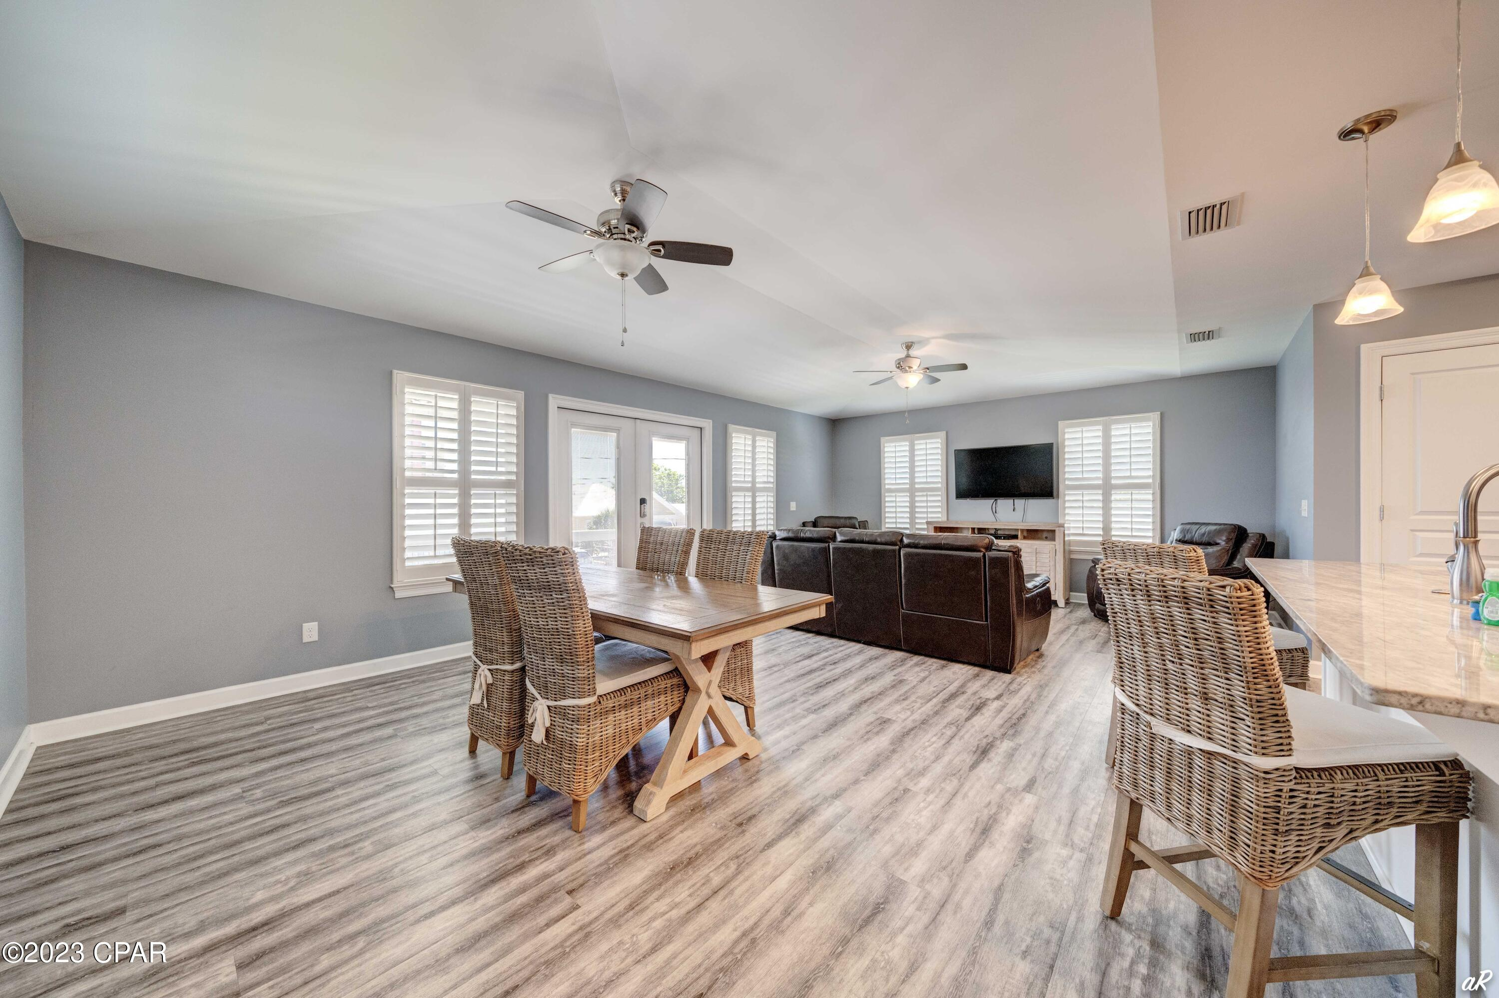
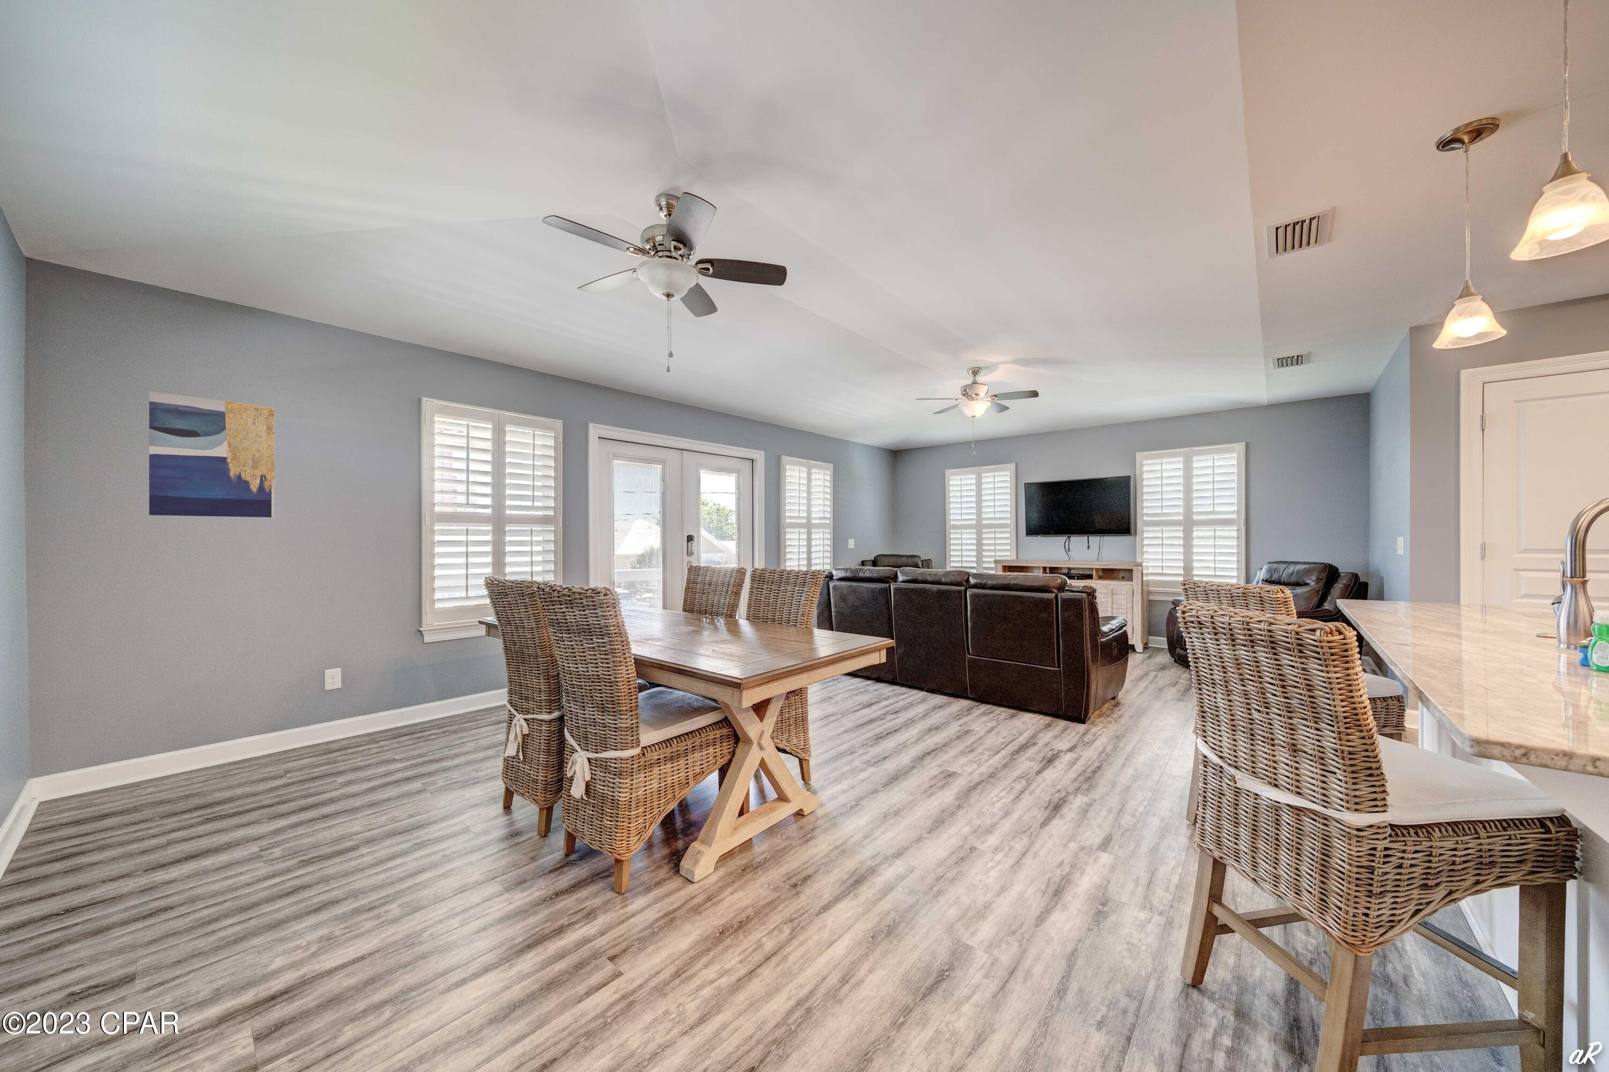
+ wall art (215, 458)
